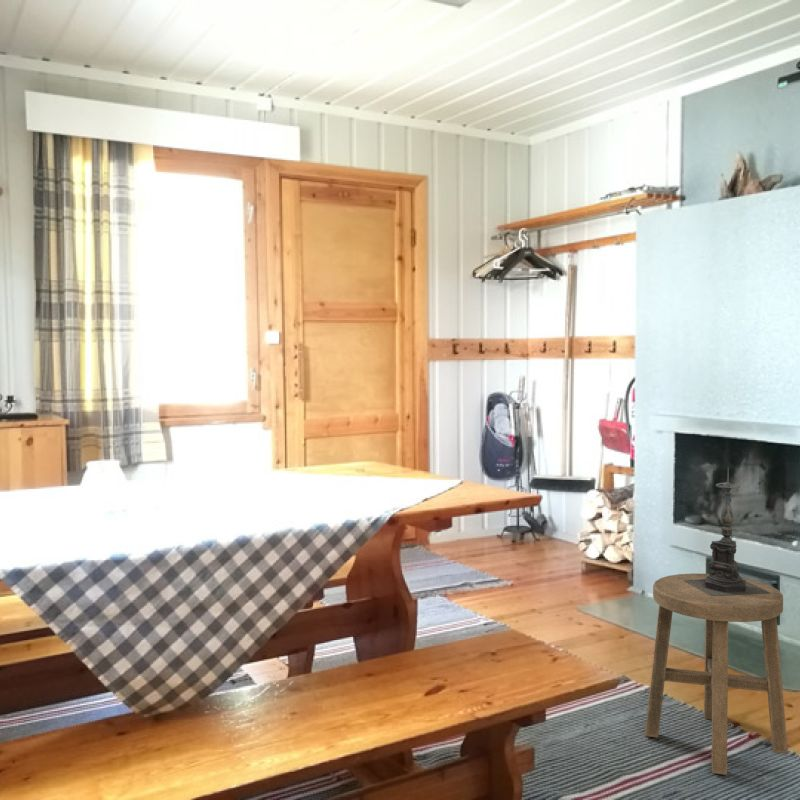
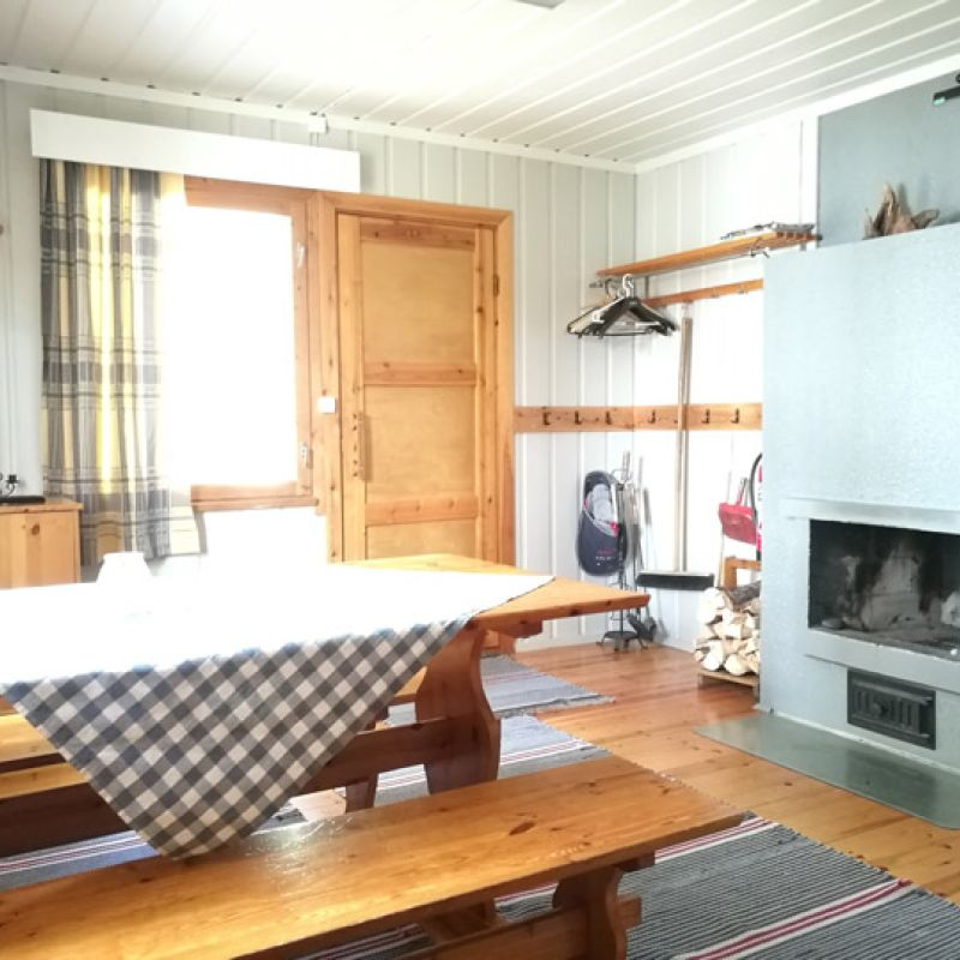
- candle holder (726, 526)
- stool (715, 665)
